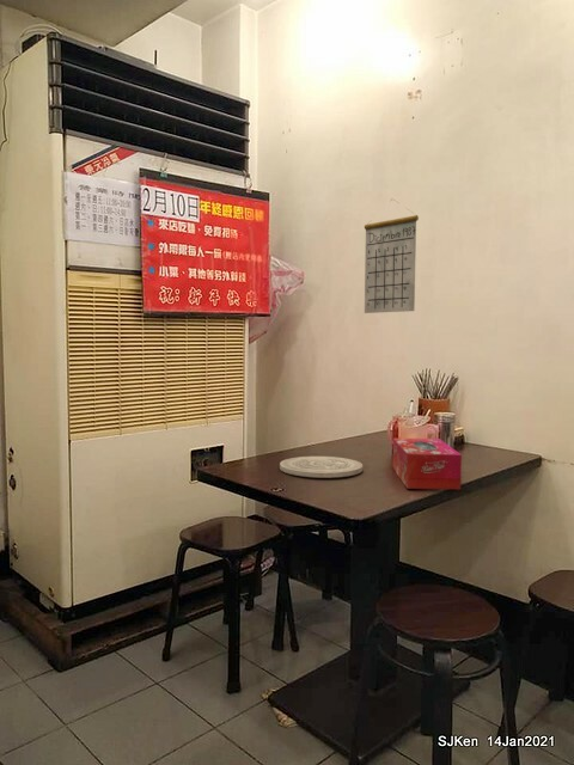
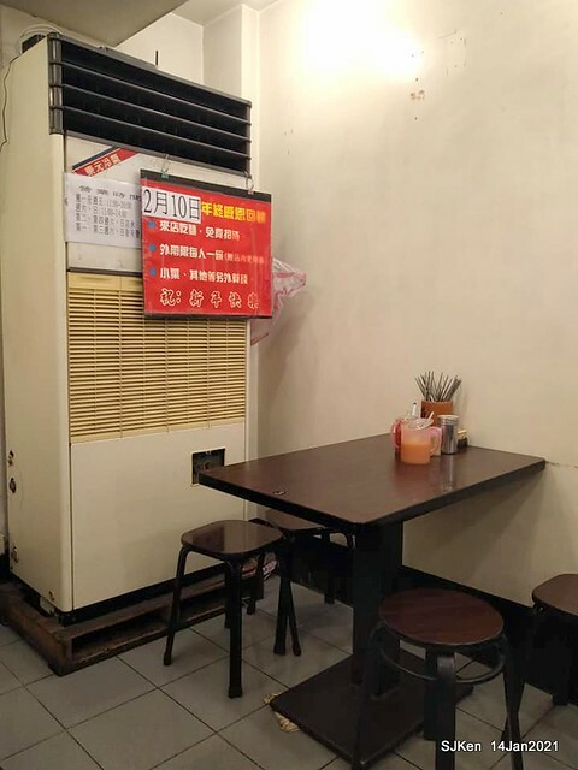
- calendar (389, 255)
- plate (320, 466)
- tissue box (423, 461)
